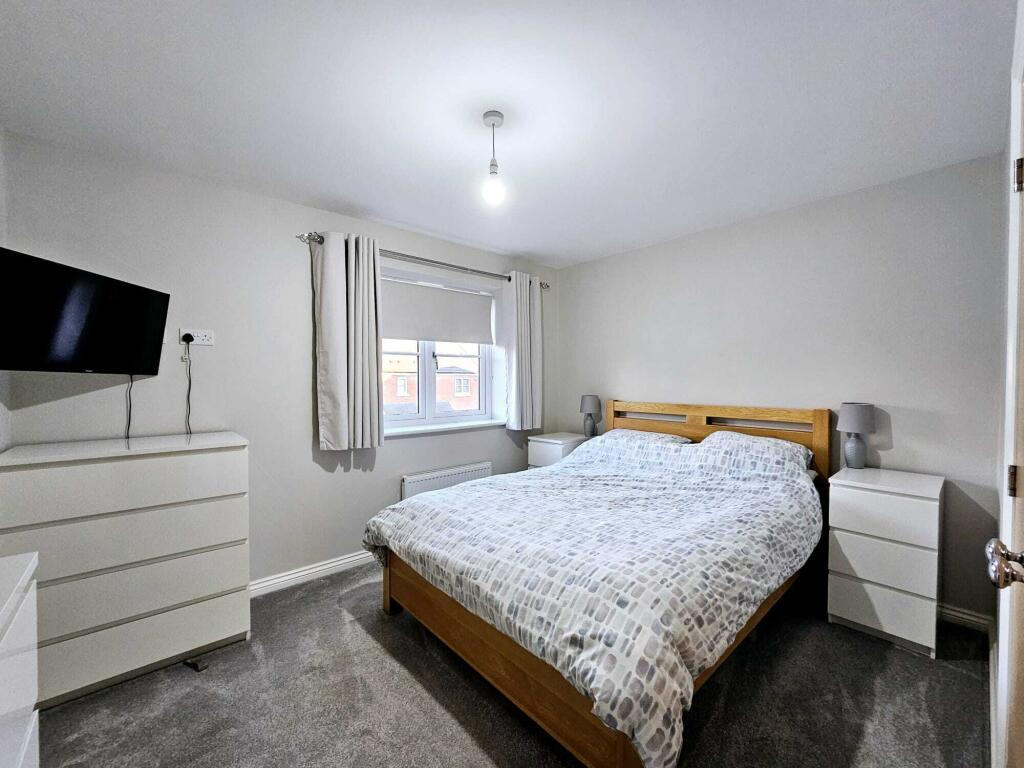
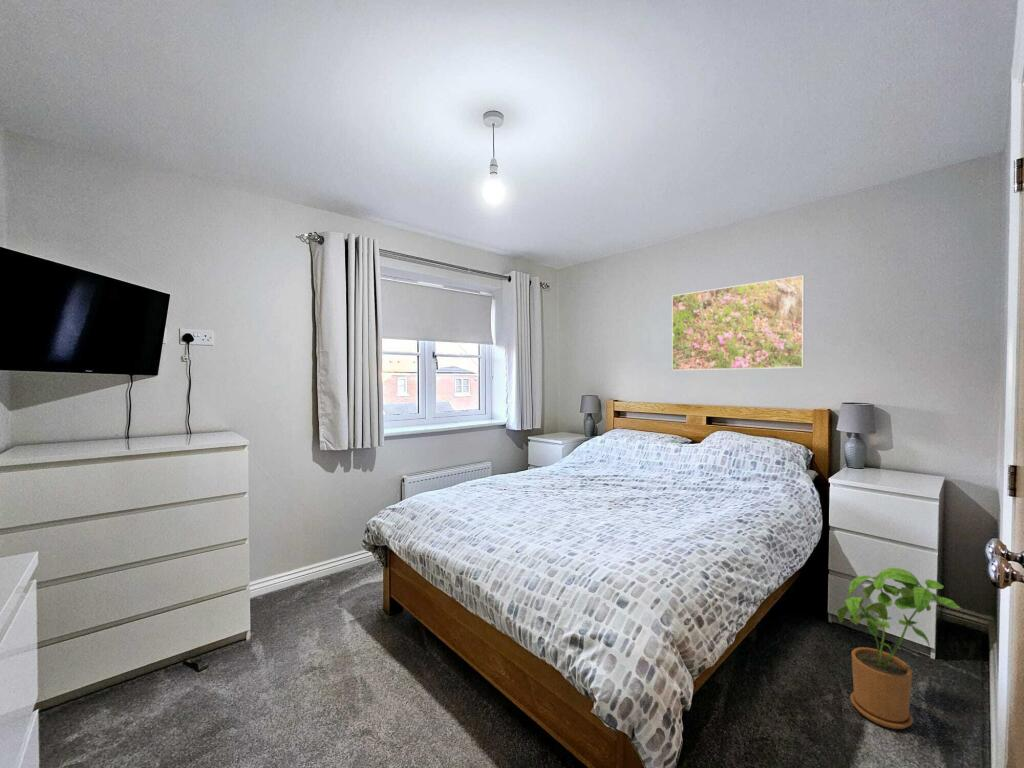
+ house plant (878, 641)
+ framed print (731, 328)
